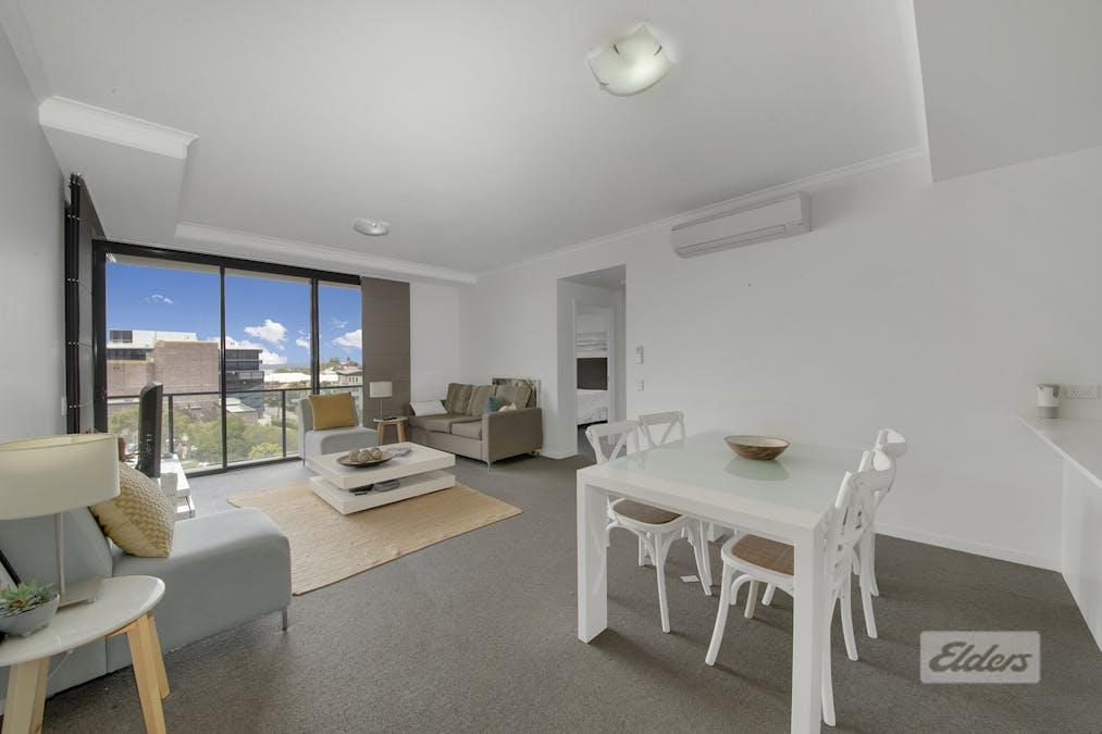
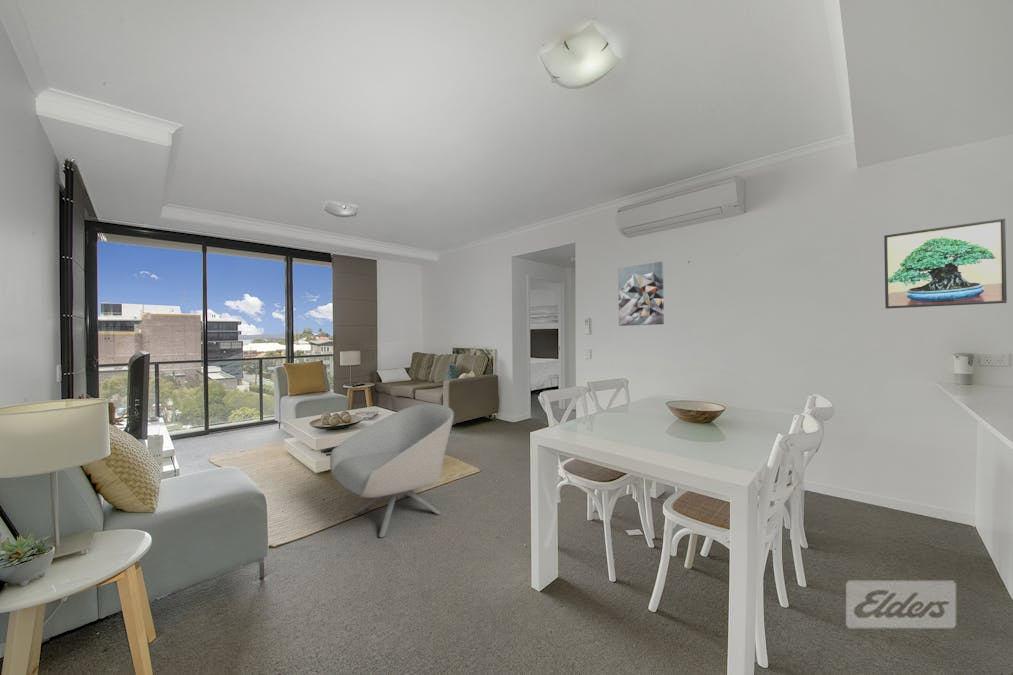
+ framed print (940, 266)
+ armchair (390, 463)
+ wall art (640, 295)
